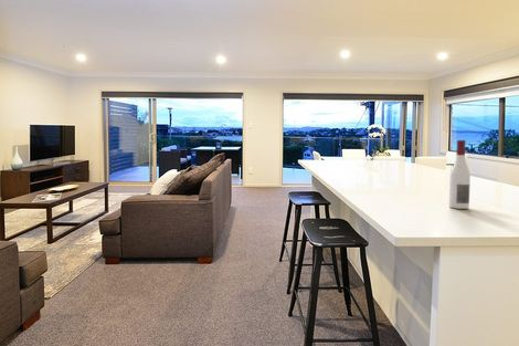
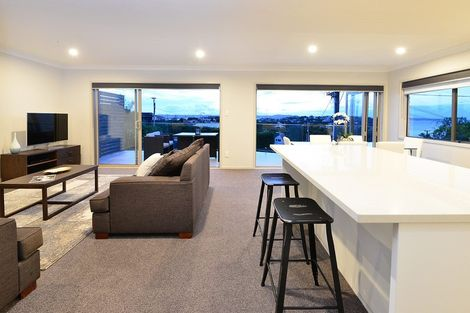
- alcohol (459, 174)
